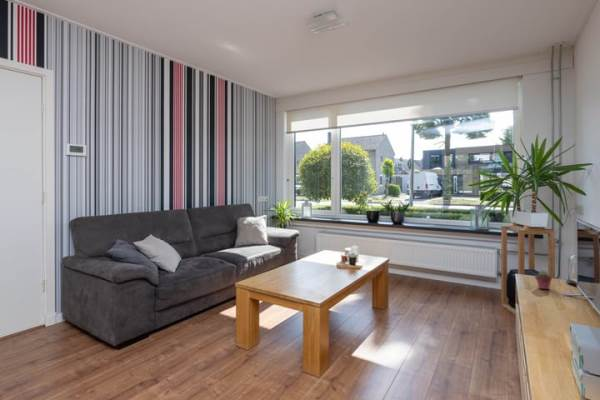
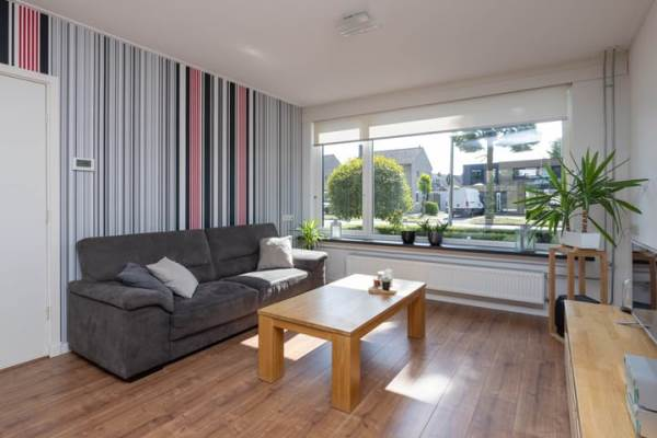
- potted succulent (543, 279)
